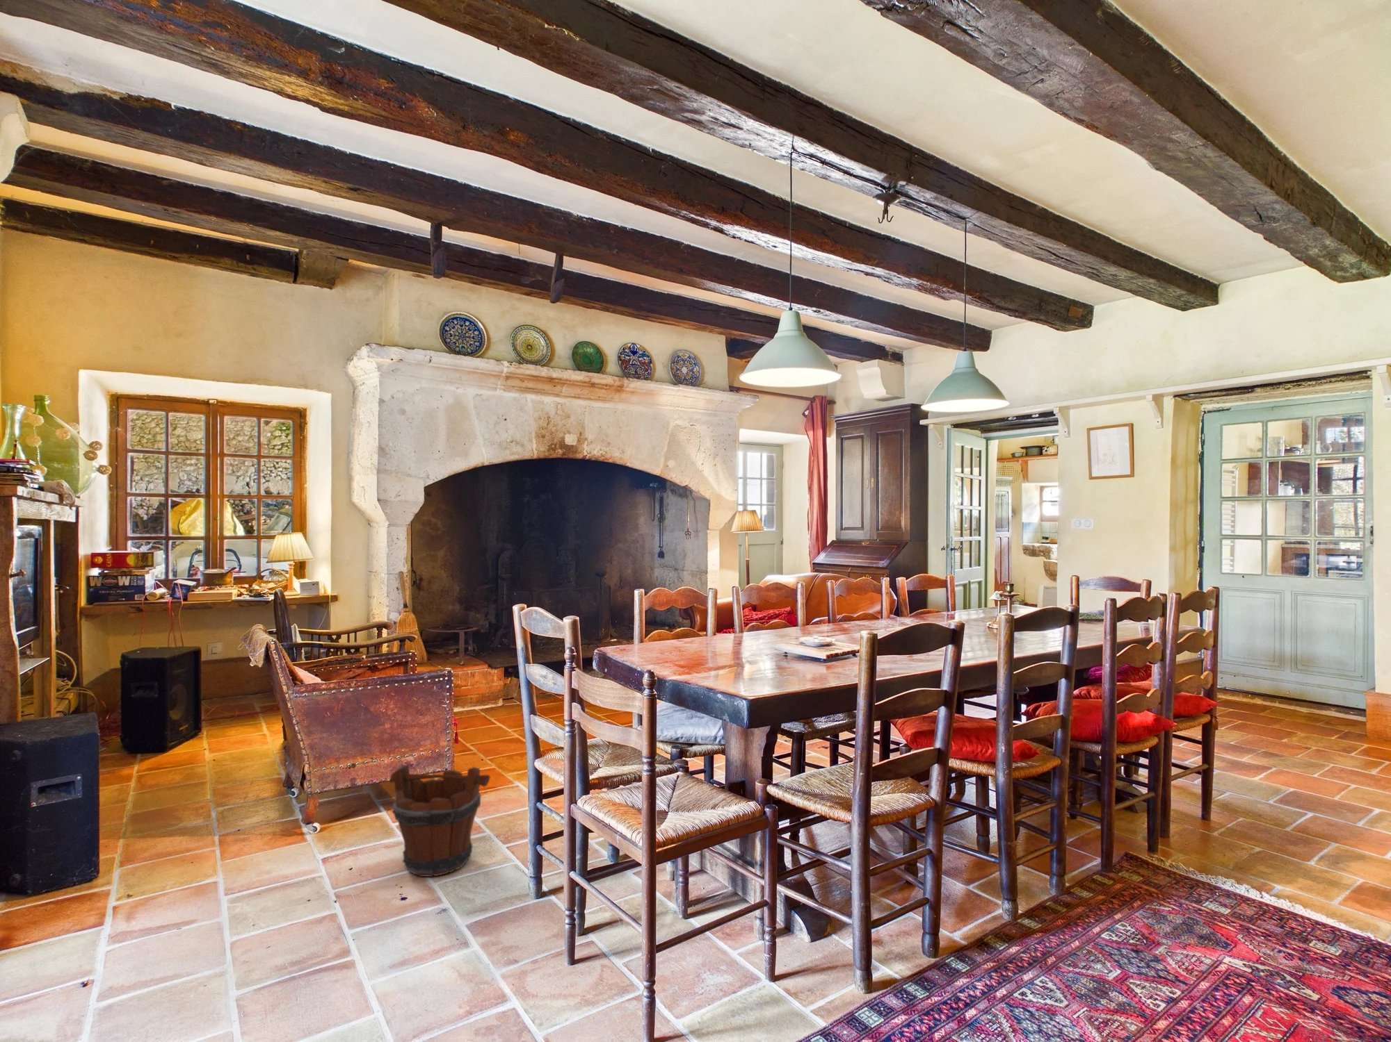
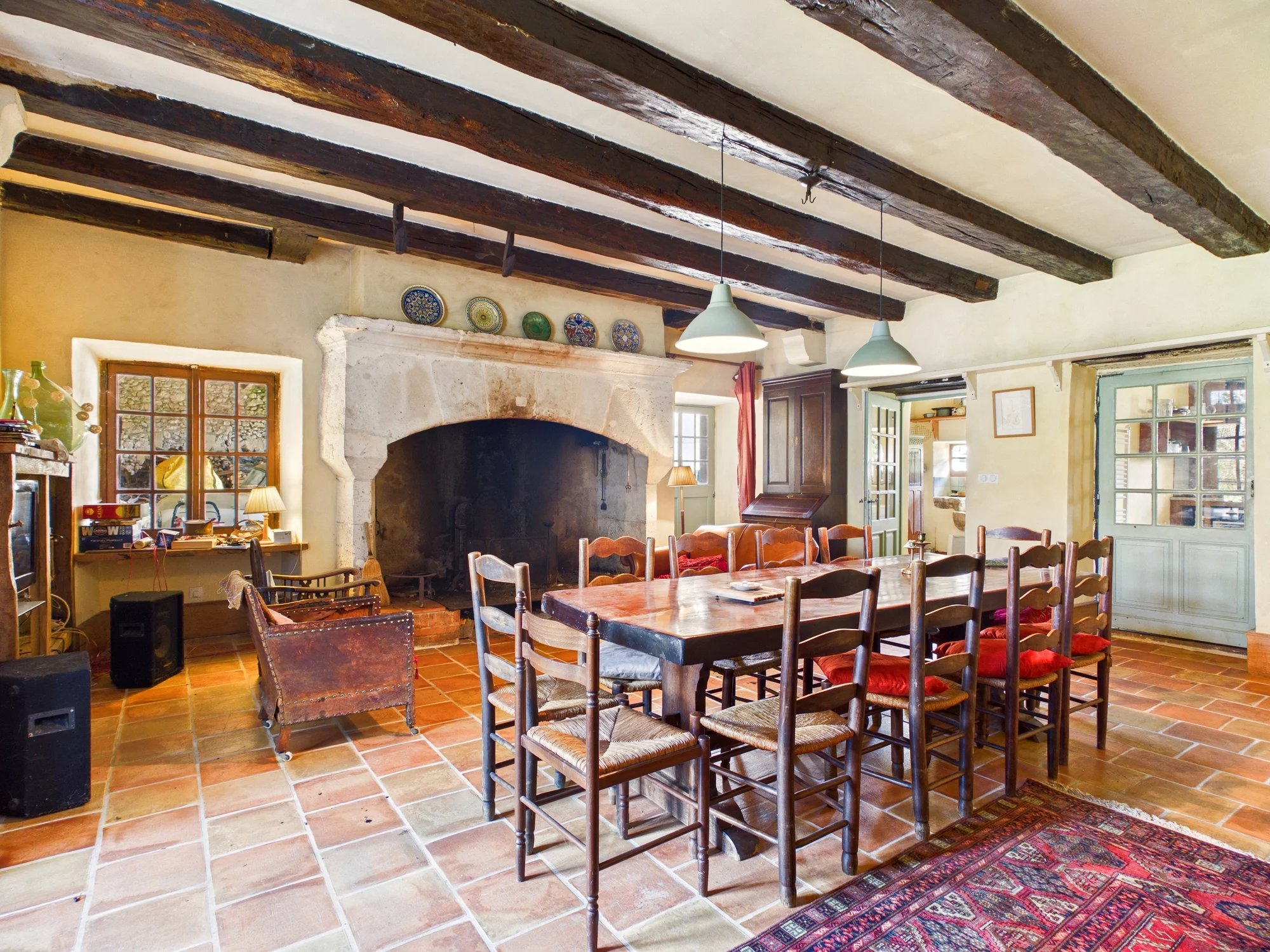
- wooden bucket (439, 814)
